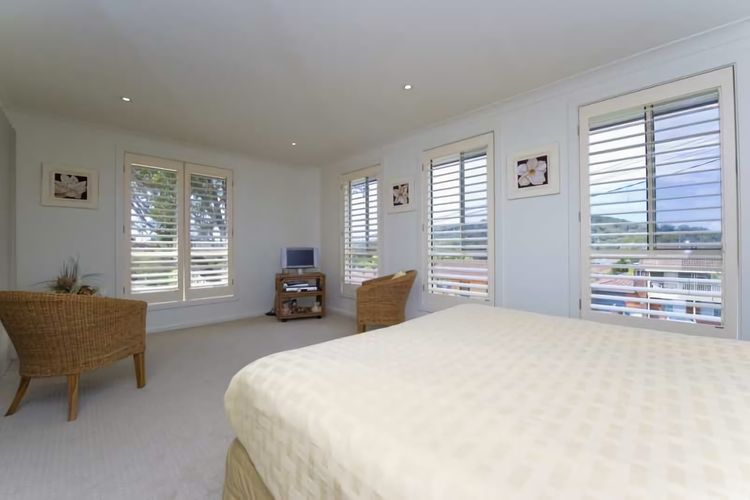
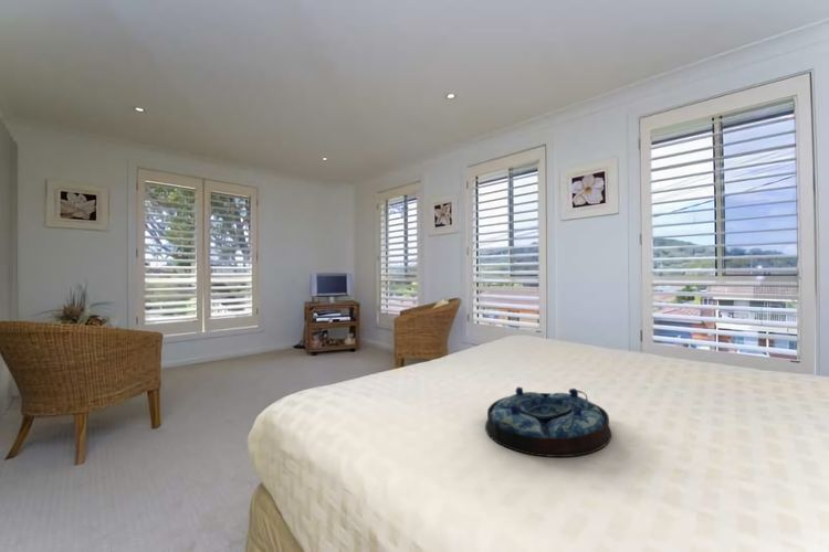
+ serving tray (546, 411)
